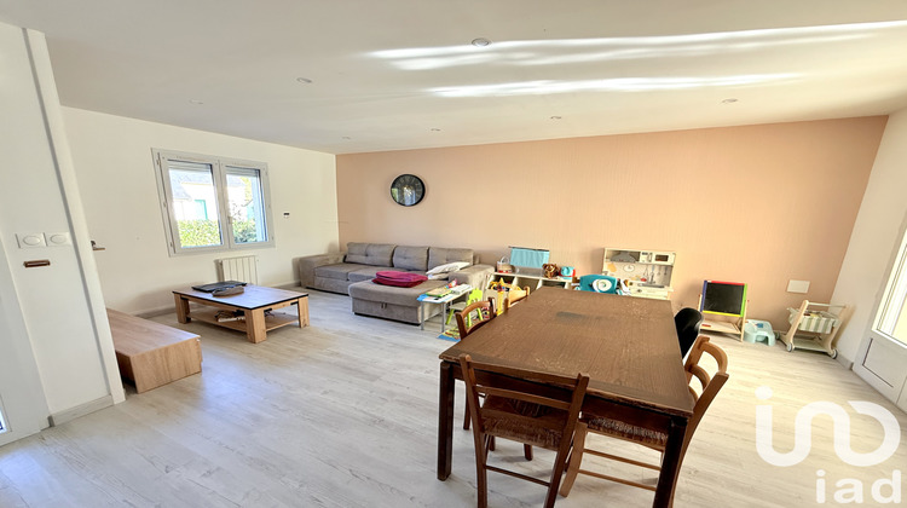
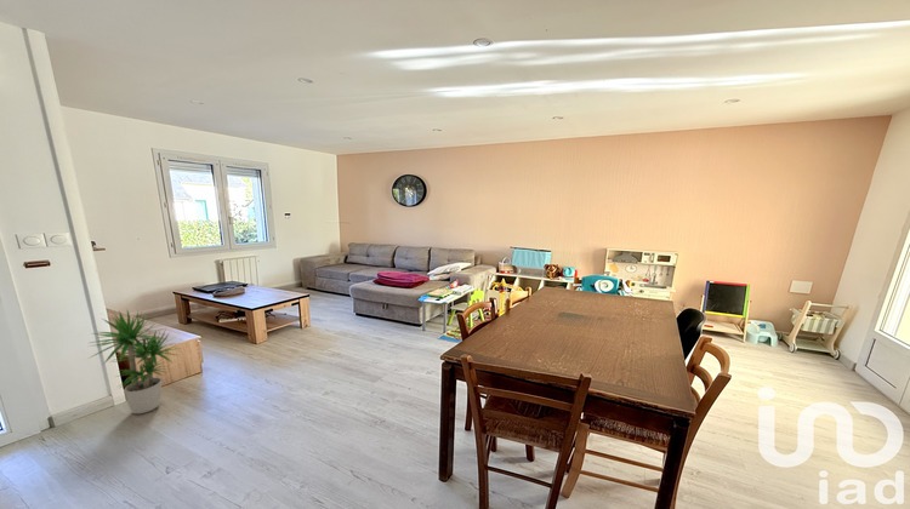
+ potted plant (140, 360)
